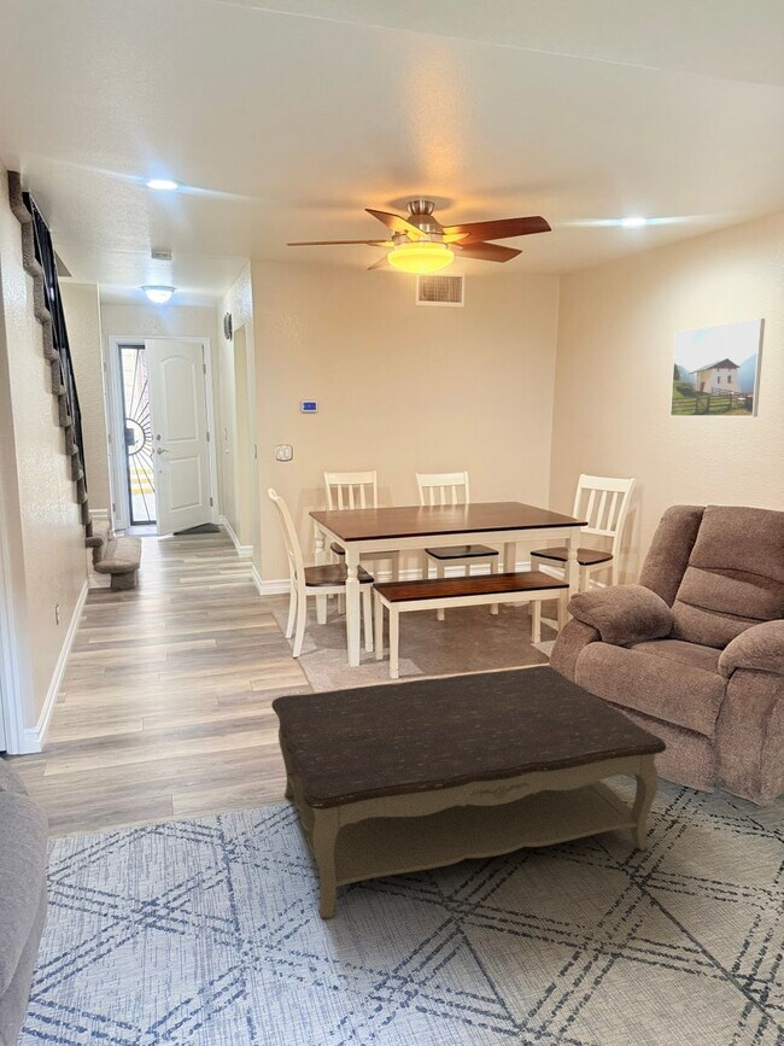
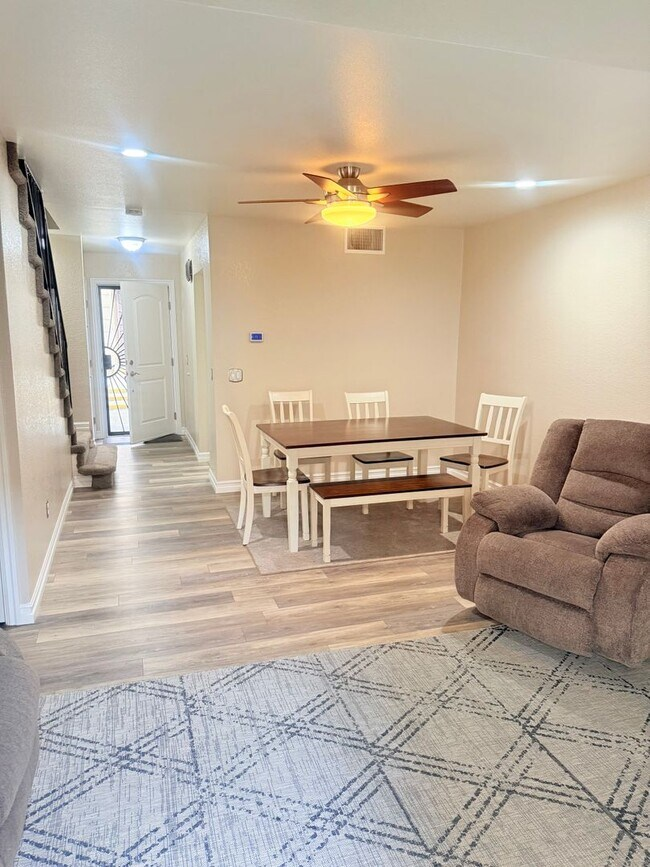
- coffee table (455, 769)
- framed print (713, 372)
